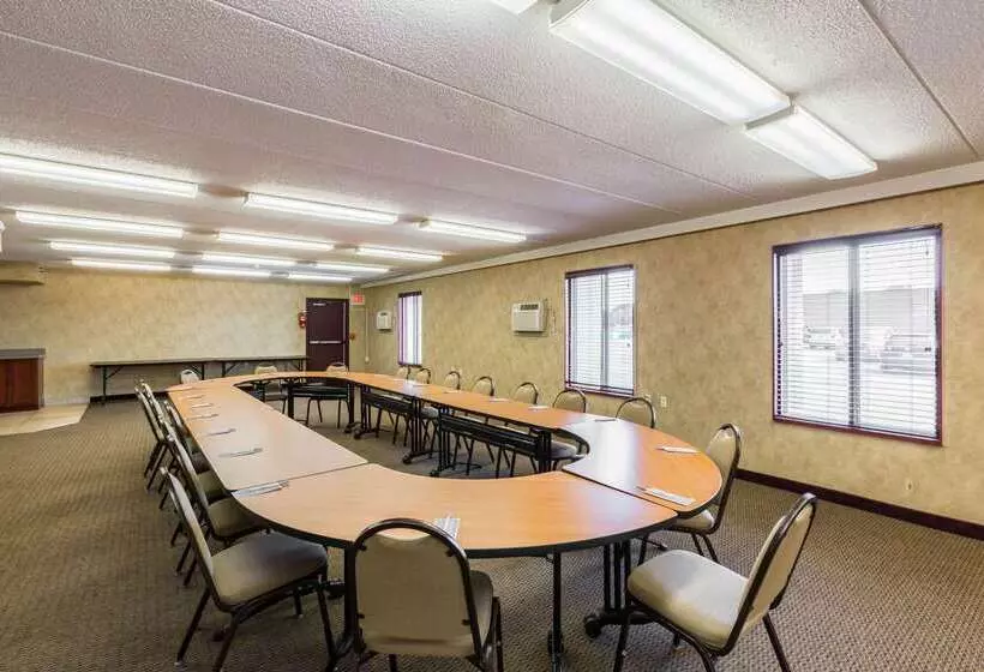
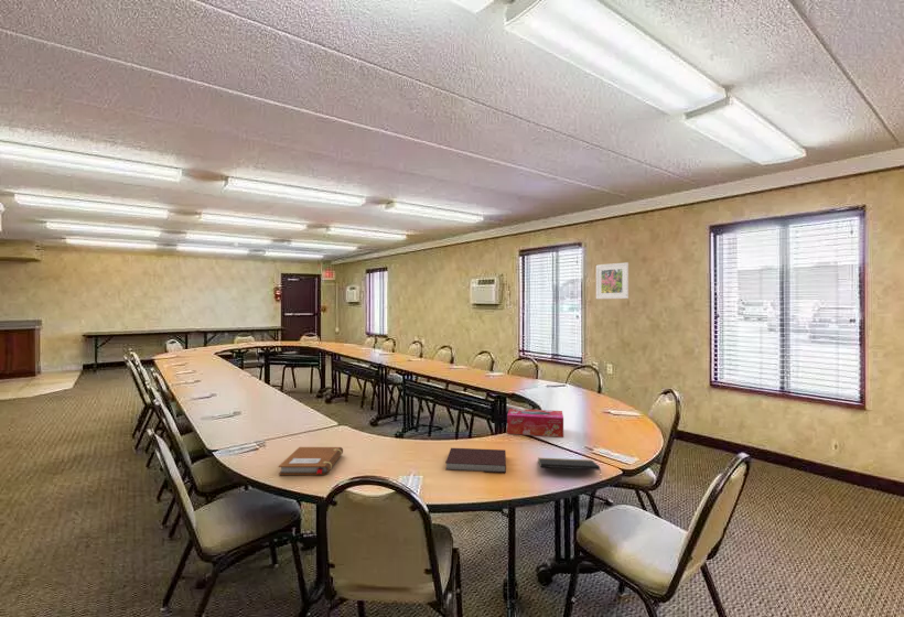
+ notebook (476, 459)
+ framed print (611, 281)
+ notebook (312, 459)
+ notepad (567, 463)
+ tissue box (535, 422)
